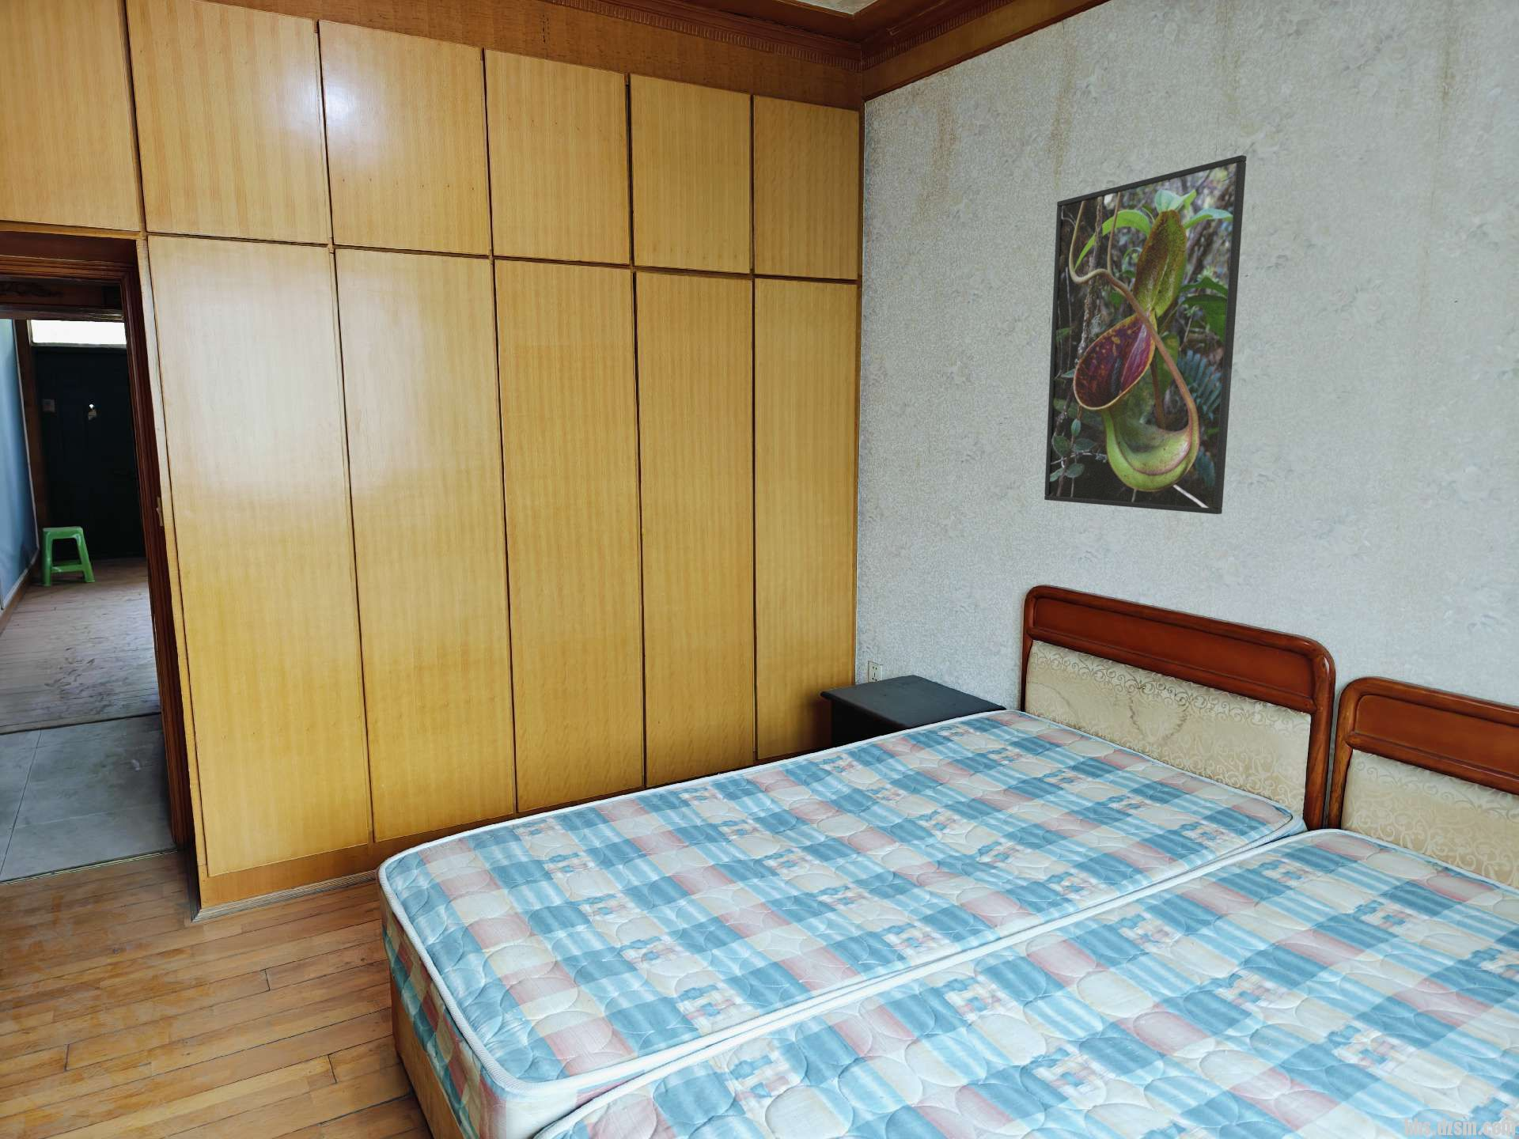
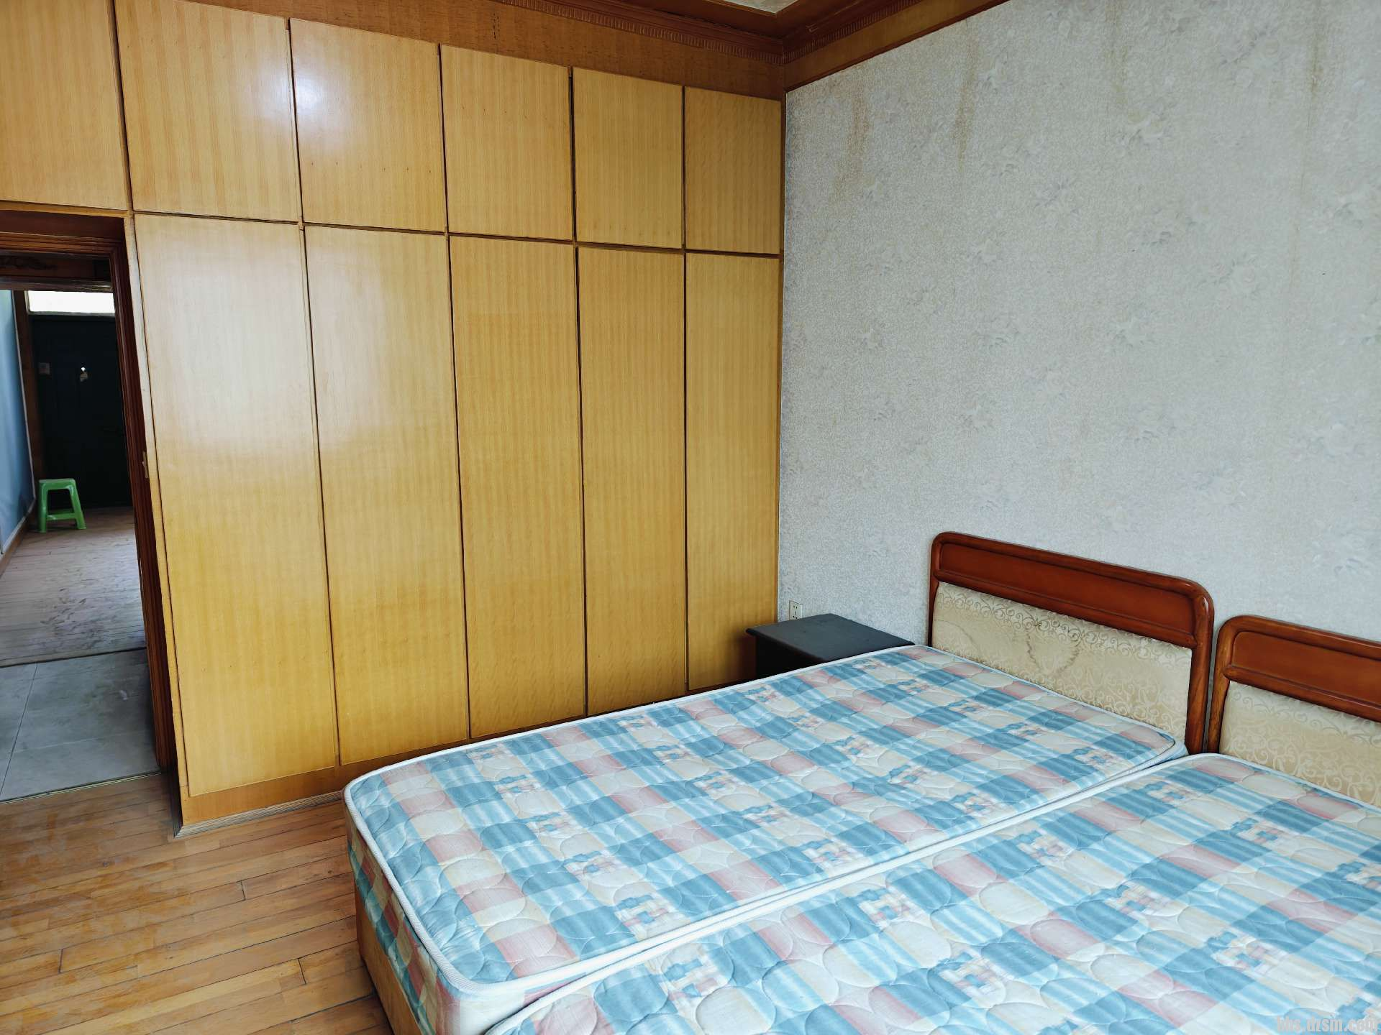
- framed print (1134, 347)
